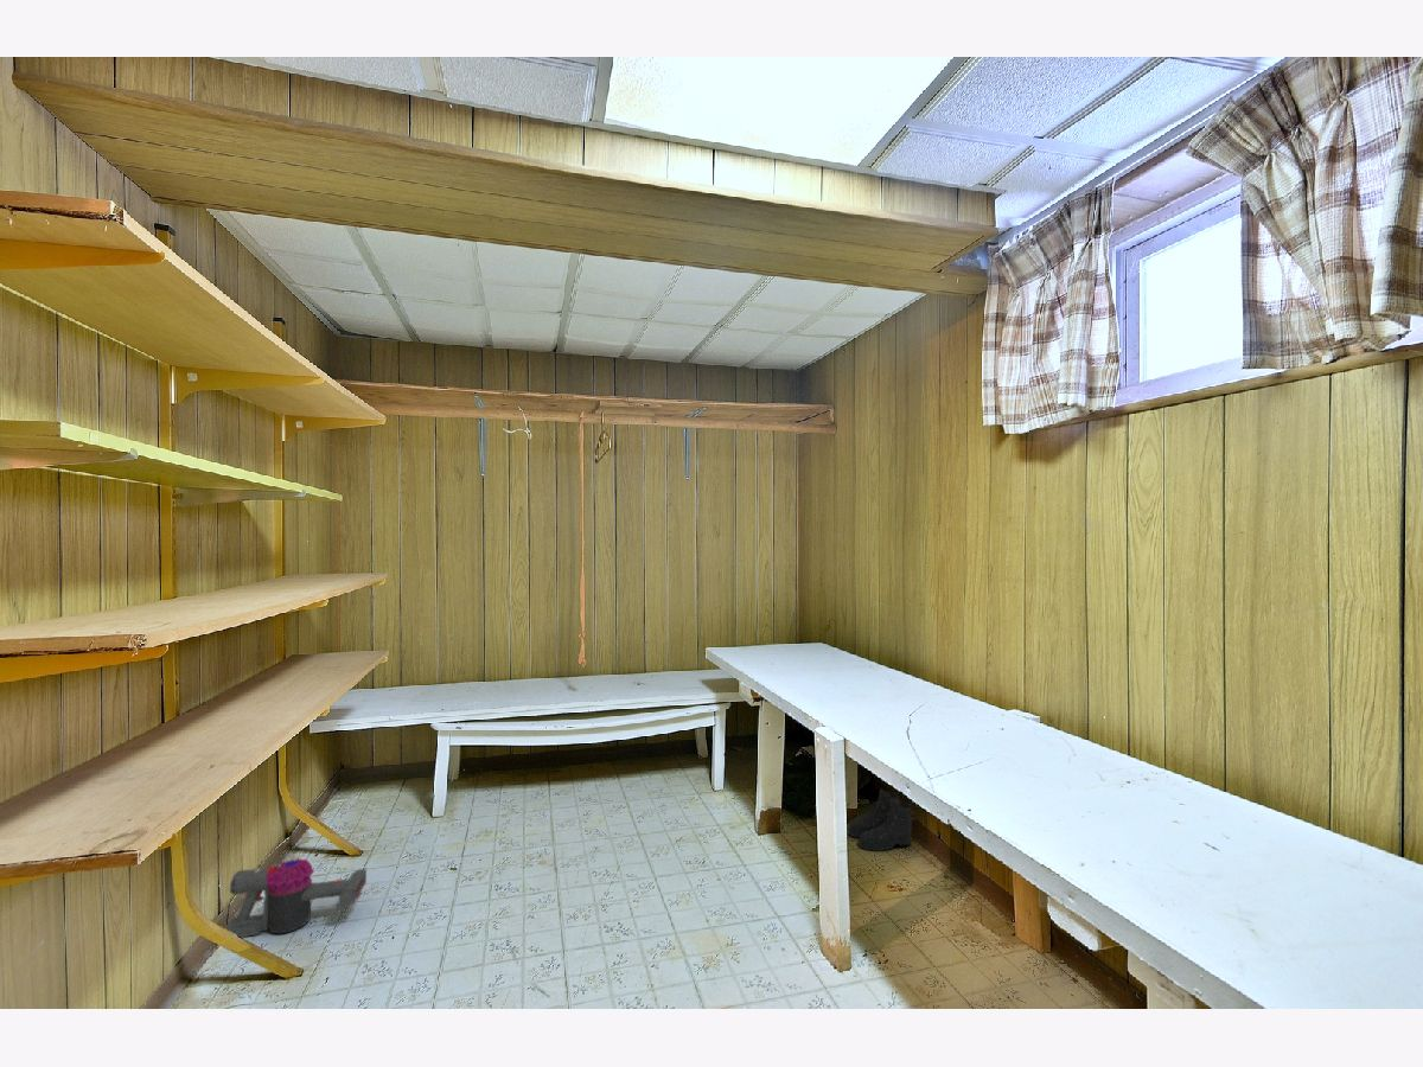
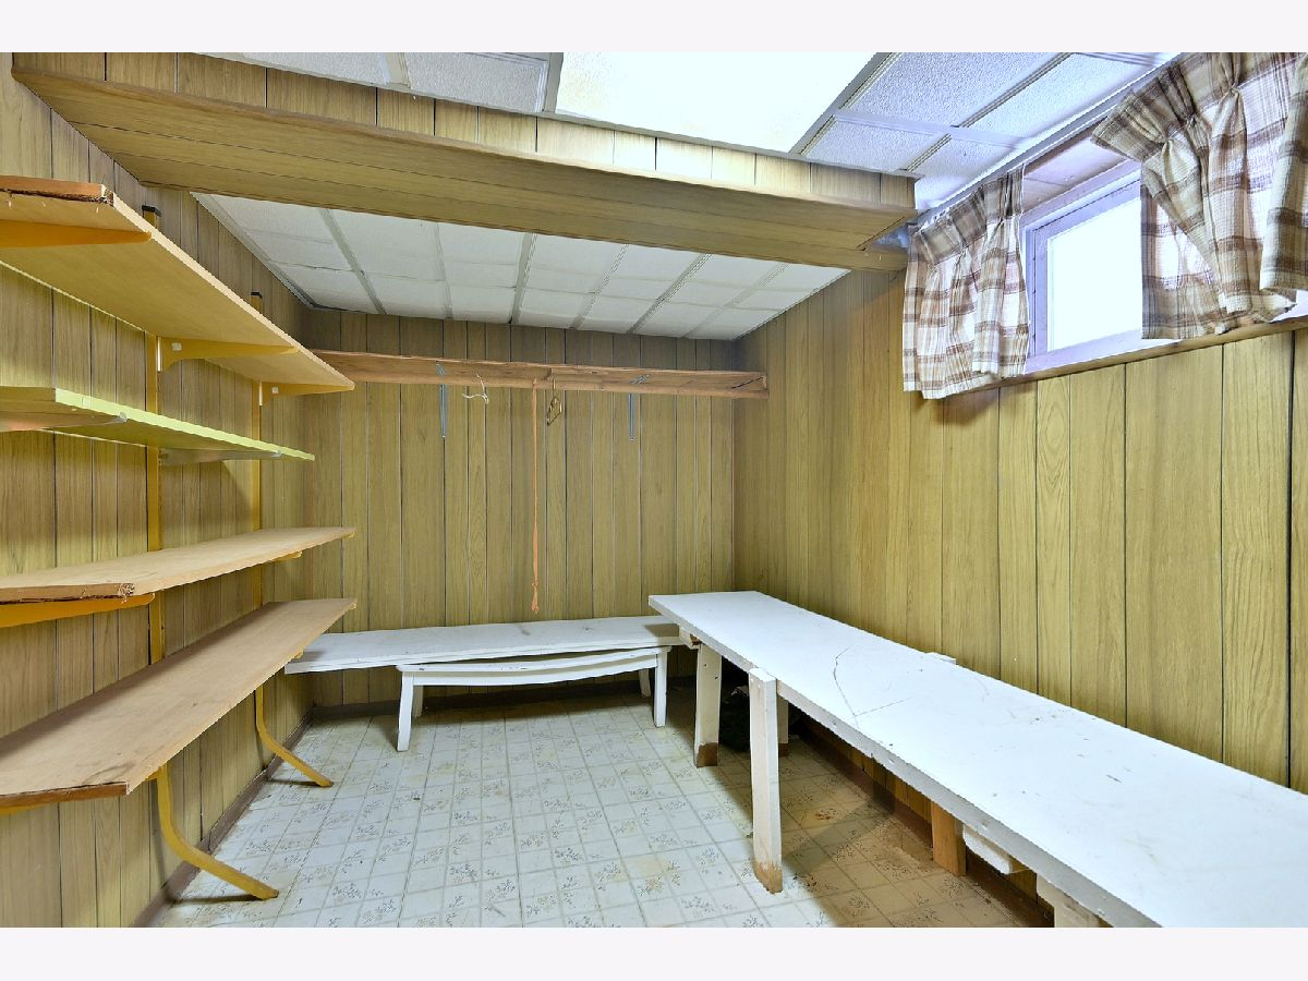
- vacuum cleaner (294, 893)
- boots (879, 817)
